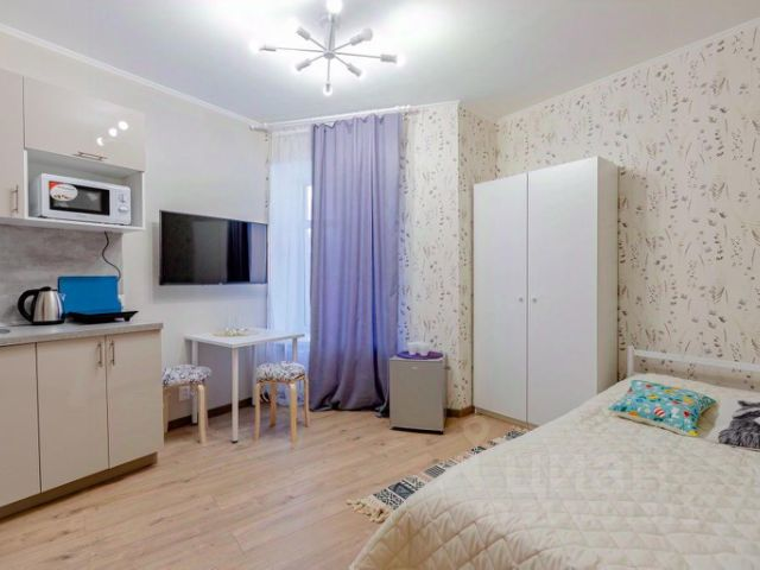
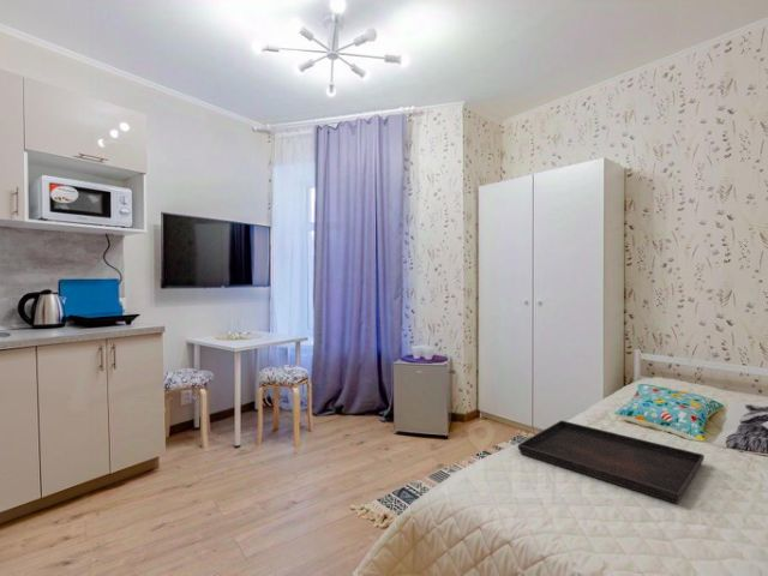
+ serving tray (607, 454)
